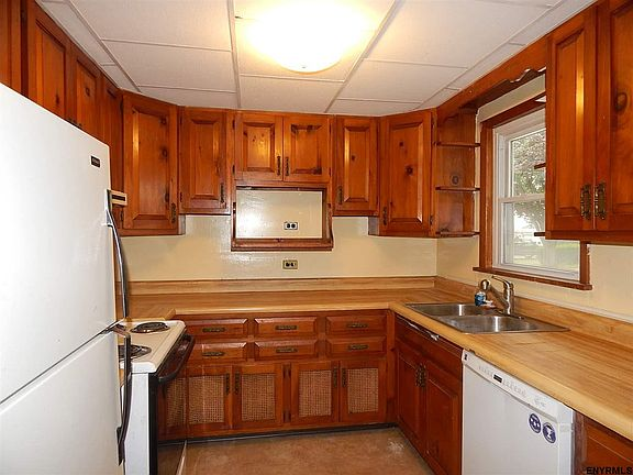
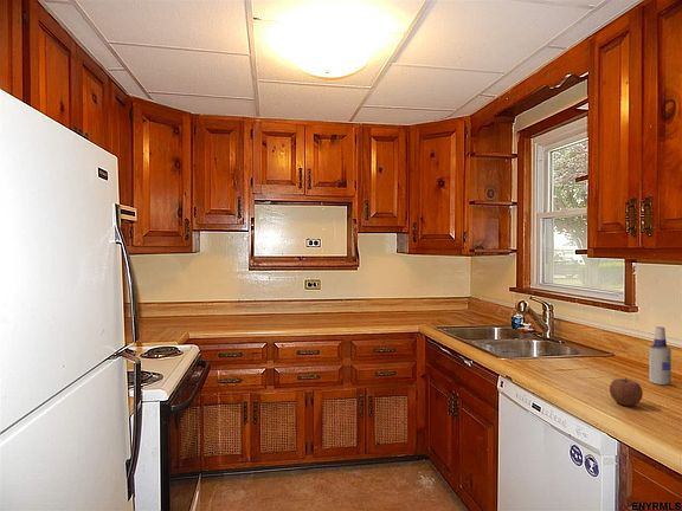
+ spray bottle (660, 355)
+ apple (625, 390)
